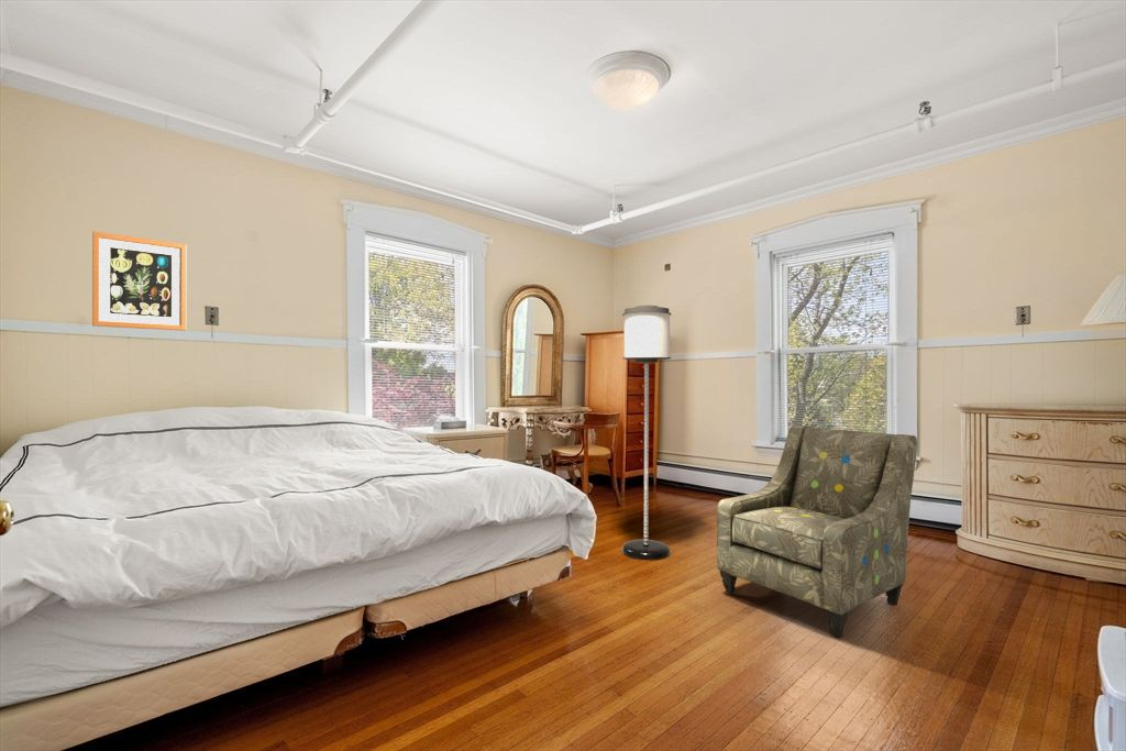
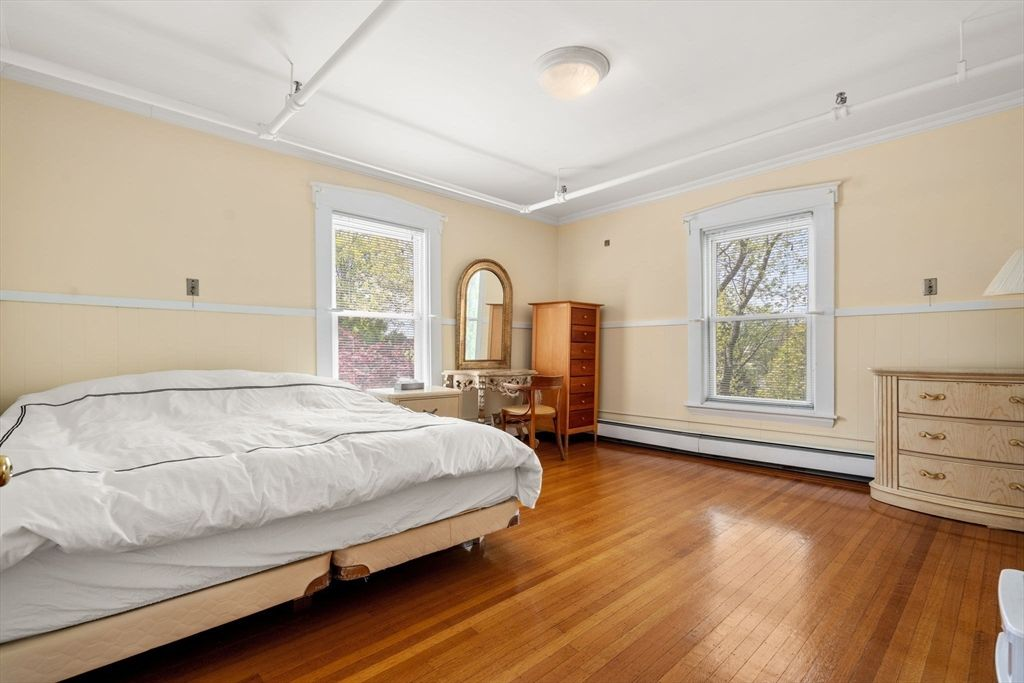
- armchair (815, 513)
- floor lamp (645, 429)
- wall art (141, 283)
